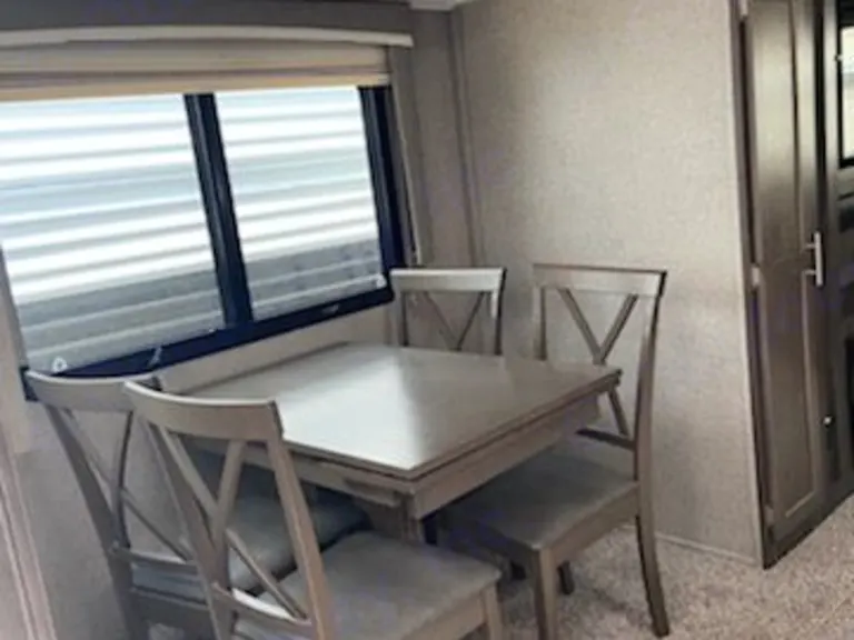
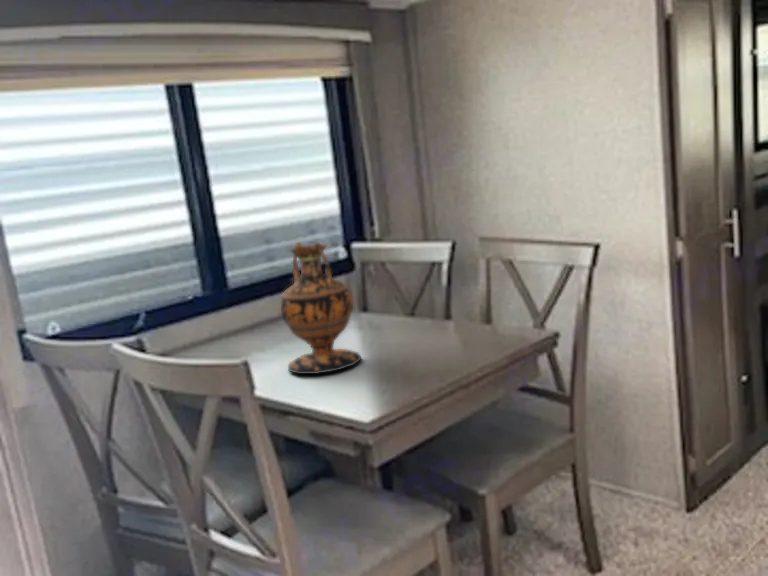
+ vase (316, 304)
